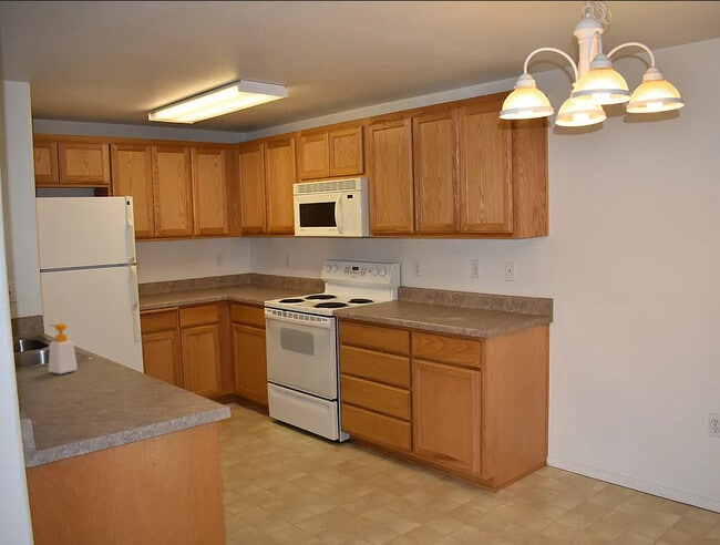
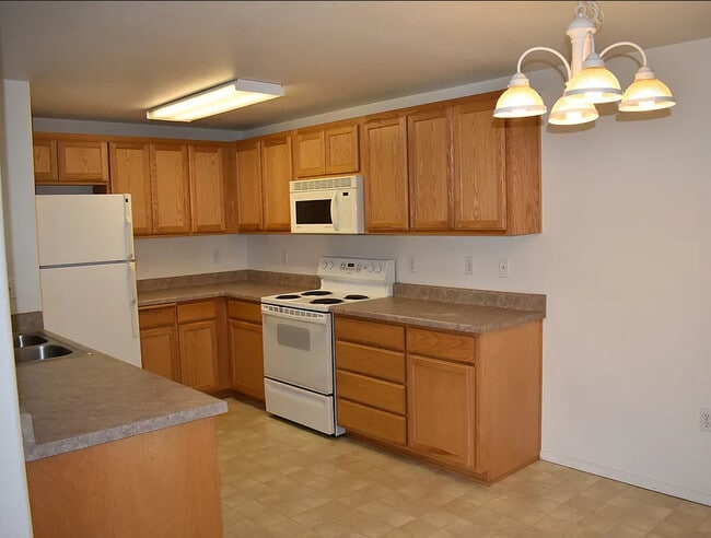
- soap bottle (59, 347)
